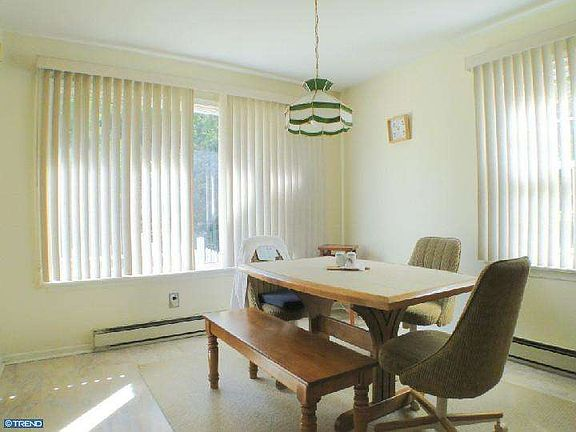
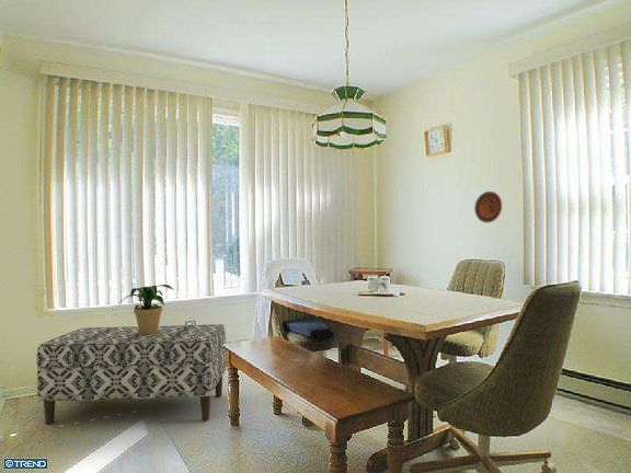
+ potted plant (148, 308)
+ bench (140, 370)
+ decorative plate (487, 207)
